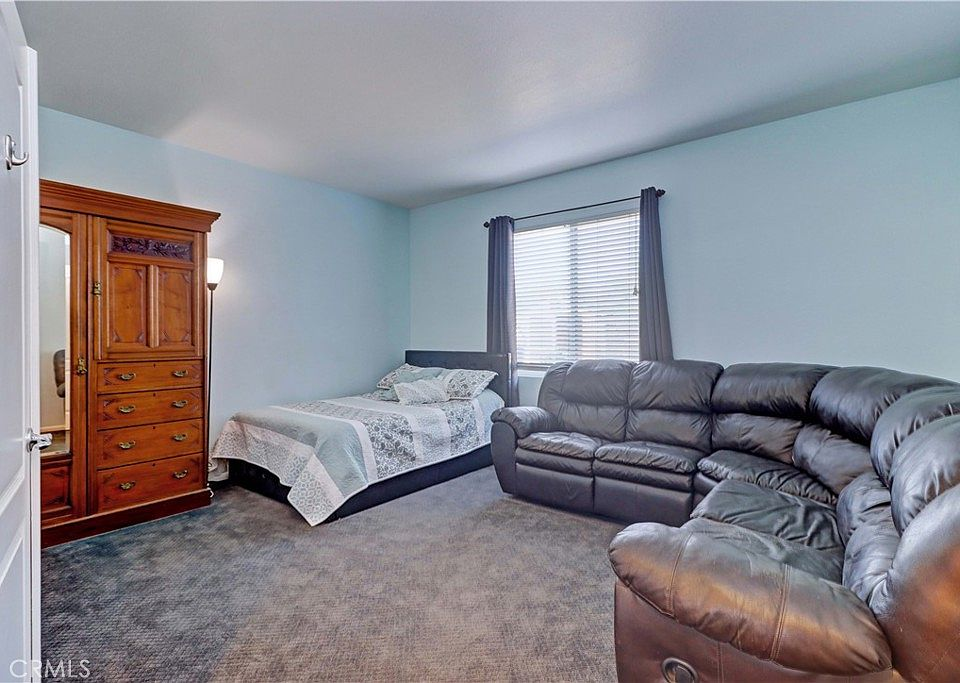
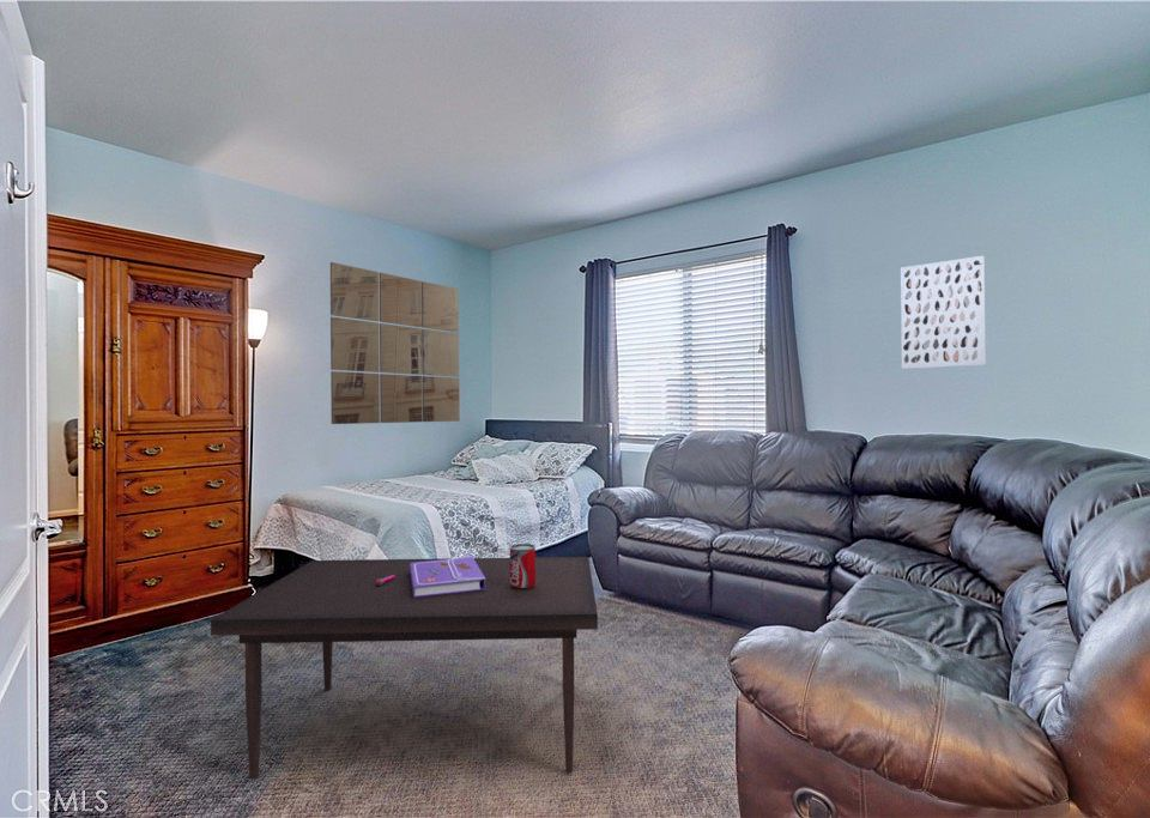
+ coffee table (431, 634)
+ wall art (942, 314)
+ wall art (400, 350)
